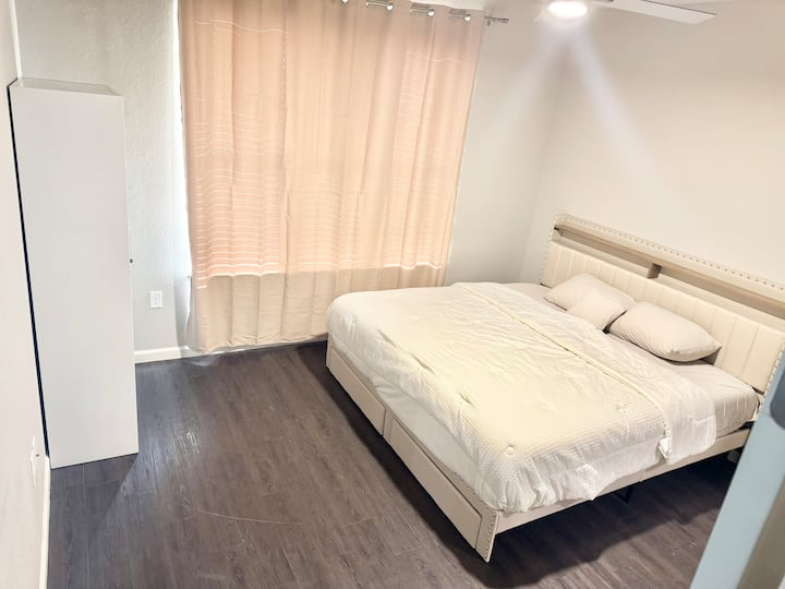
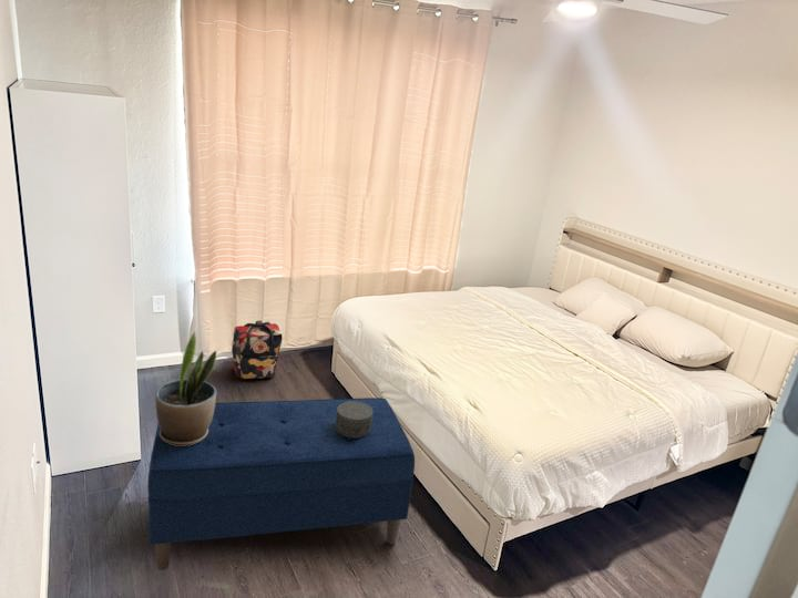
+ potted plant (186, 389)
+ bench (283, 476)
+ backpack (255, 347)
+ decorative box (354, 419)
